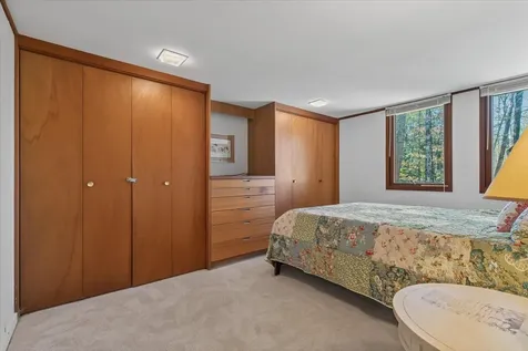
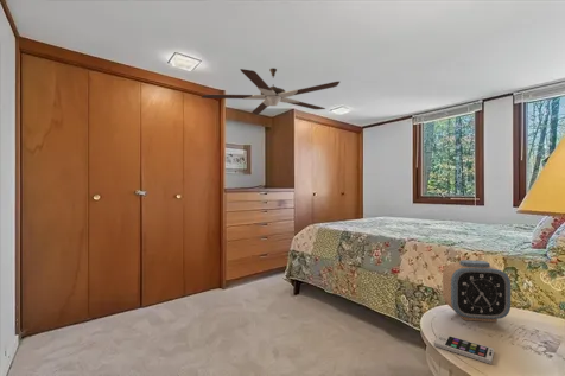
+ ceiling fan (267, 87)
+ smartphone (463, 346)
+ alarm clock (475, 288)
